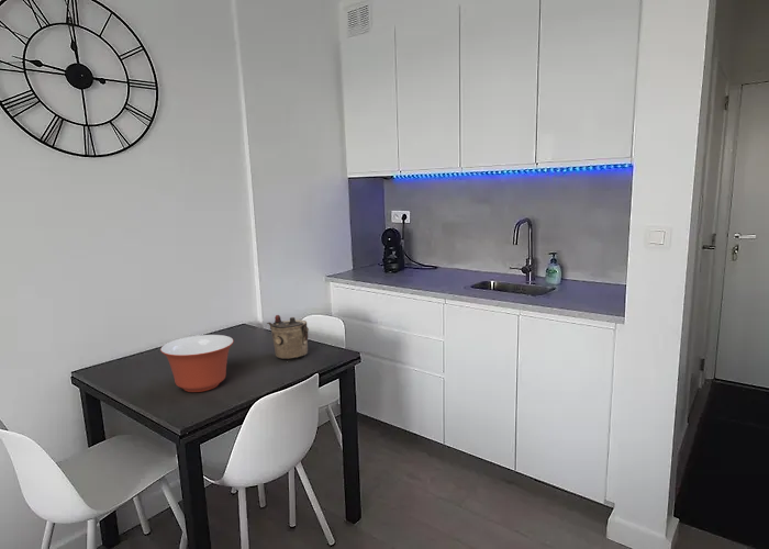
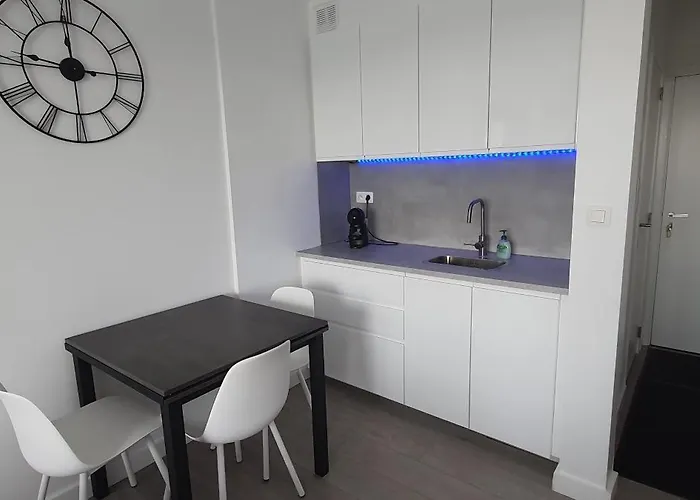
- mixing bowl (199, 365)
- teapot (288, 335)
